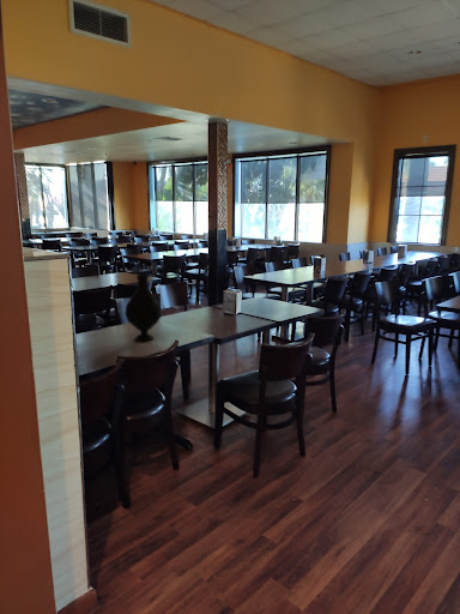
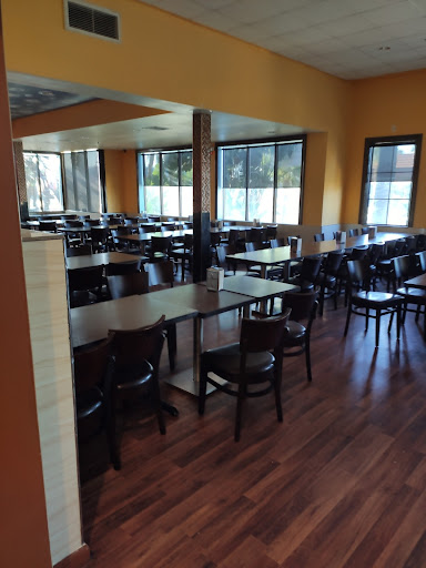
- vase (143, 307)
